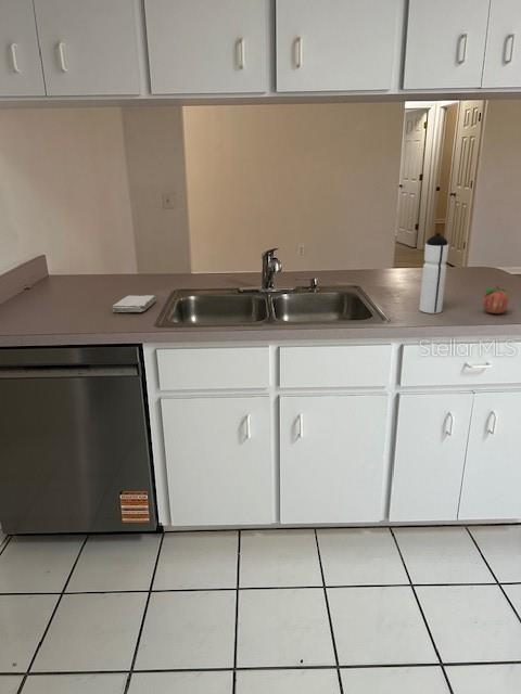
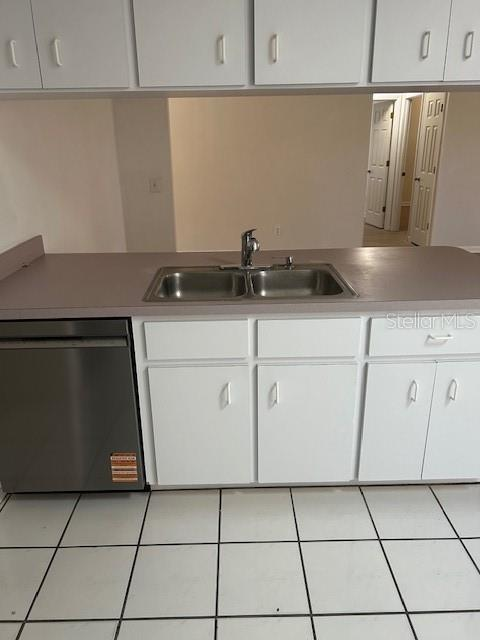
- water bottle (434, 272)
- fruit (496, 298)
- washcloth (135, 303)
